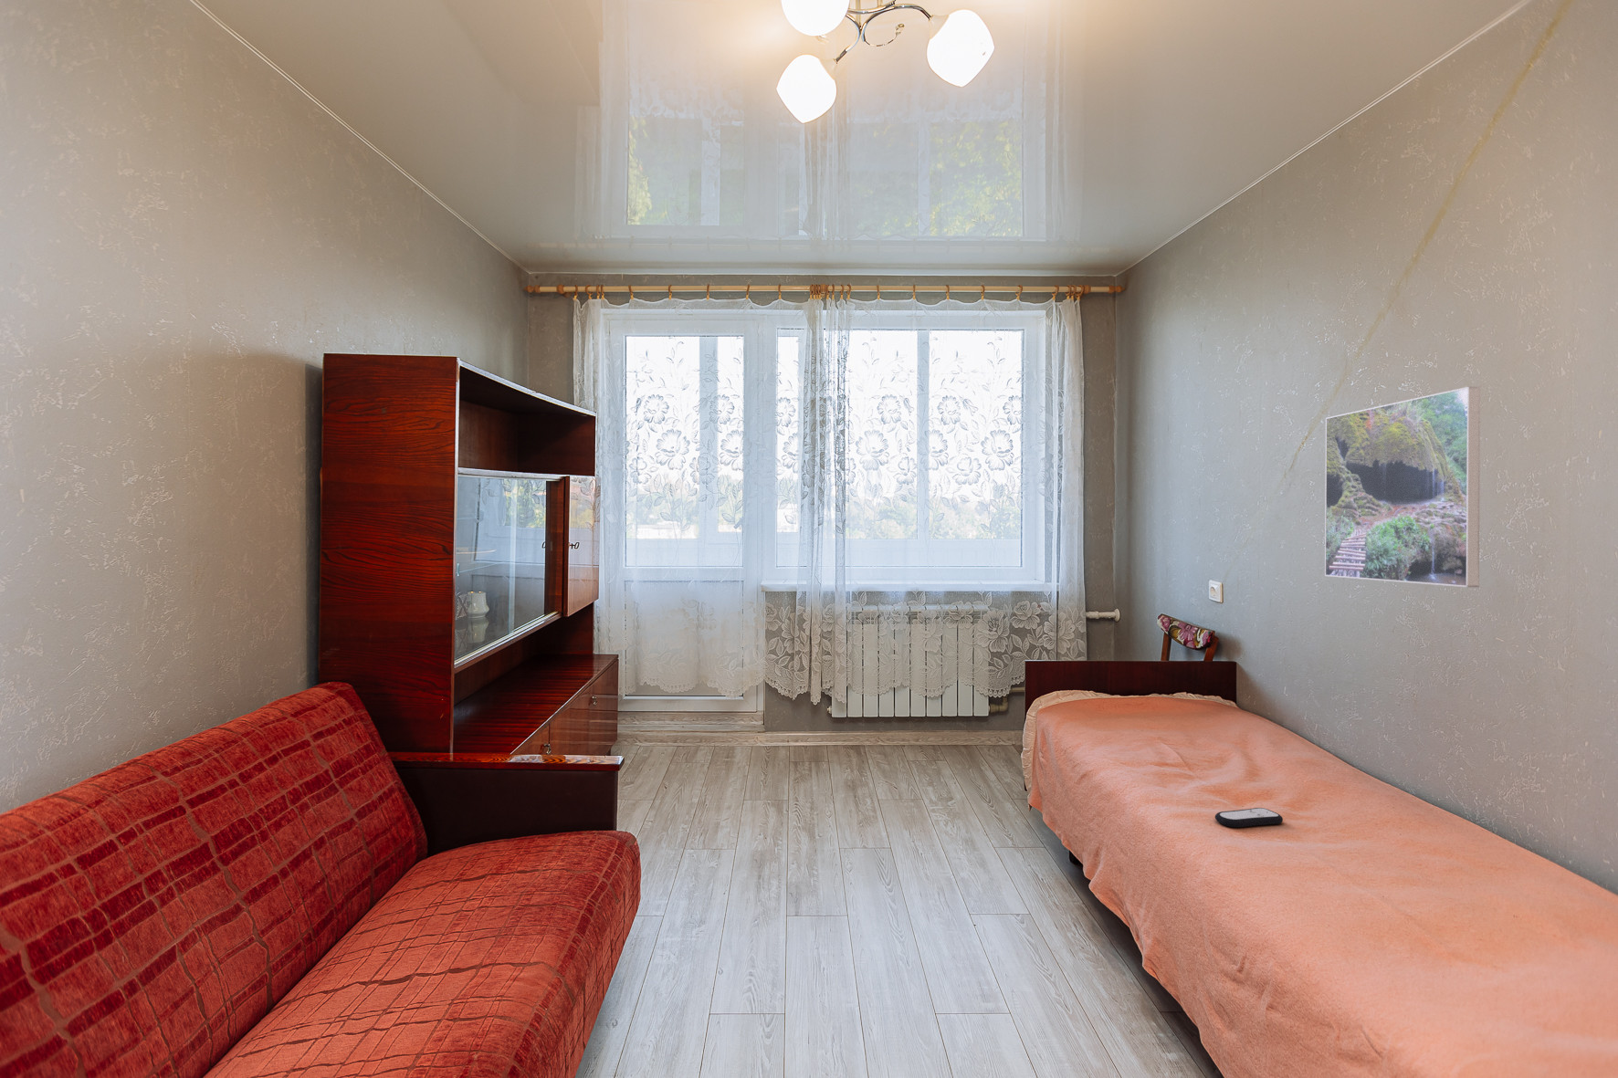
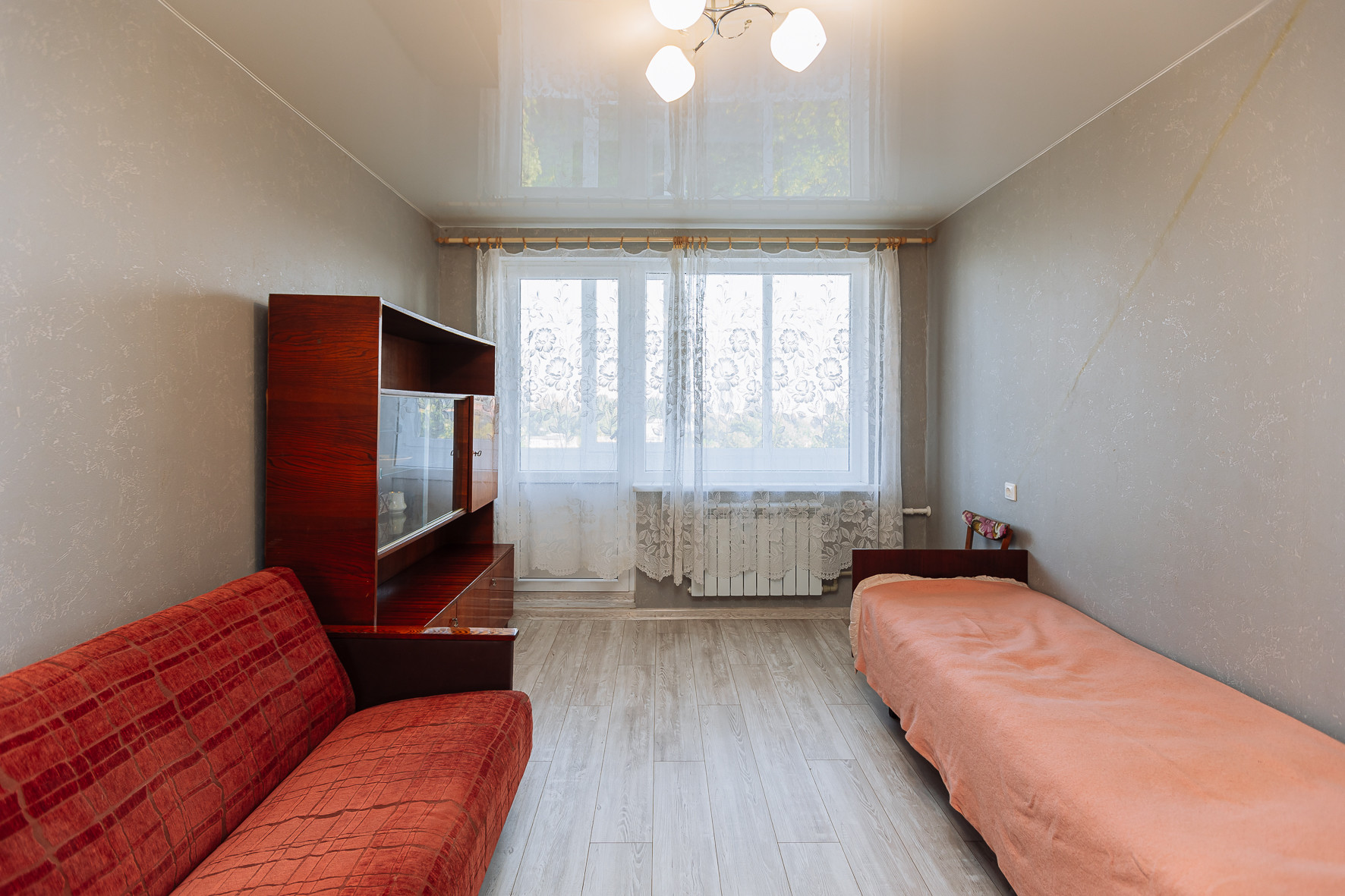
- remote control (1247, 817)
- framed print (1393, 492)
